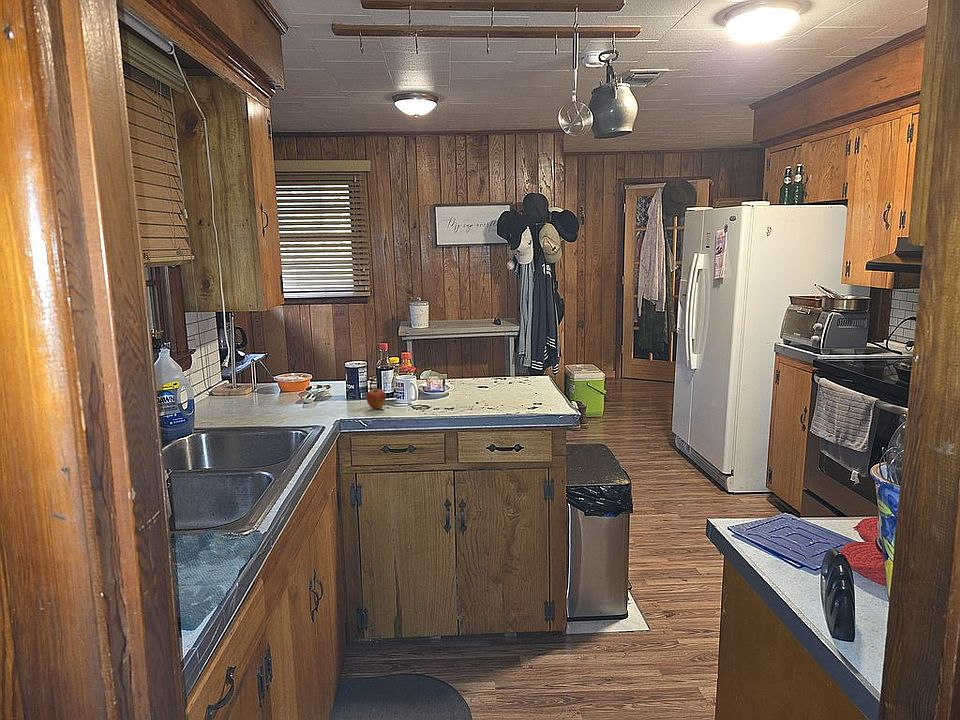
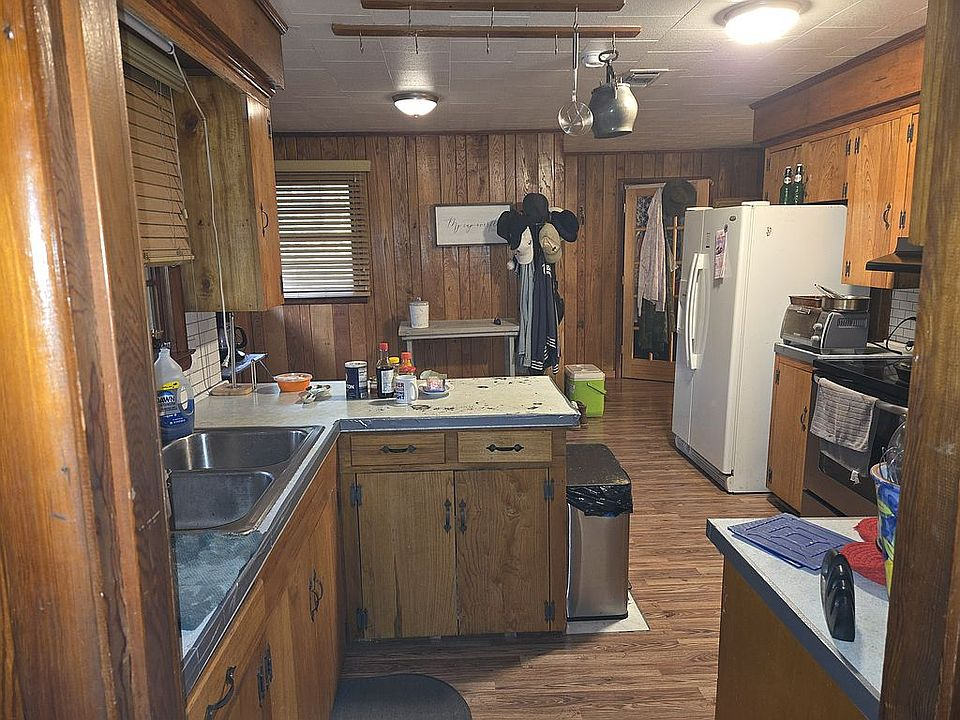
- fruit (376, 397)
